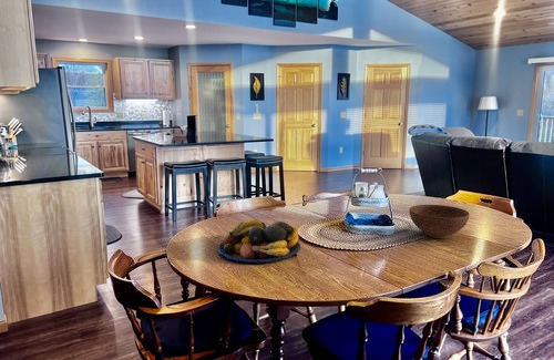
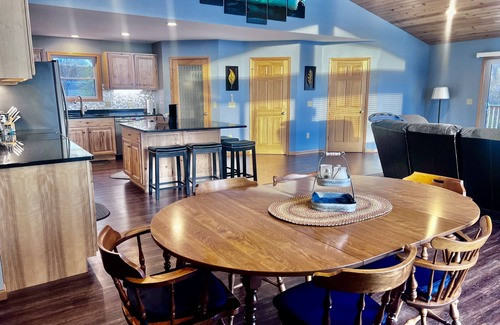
- fruit bowl (258, 233)
- bowl (438, 223)
